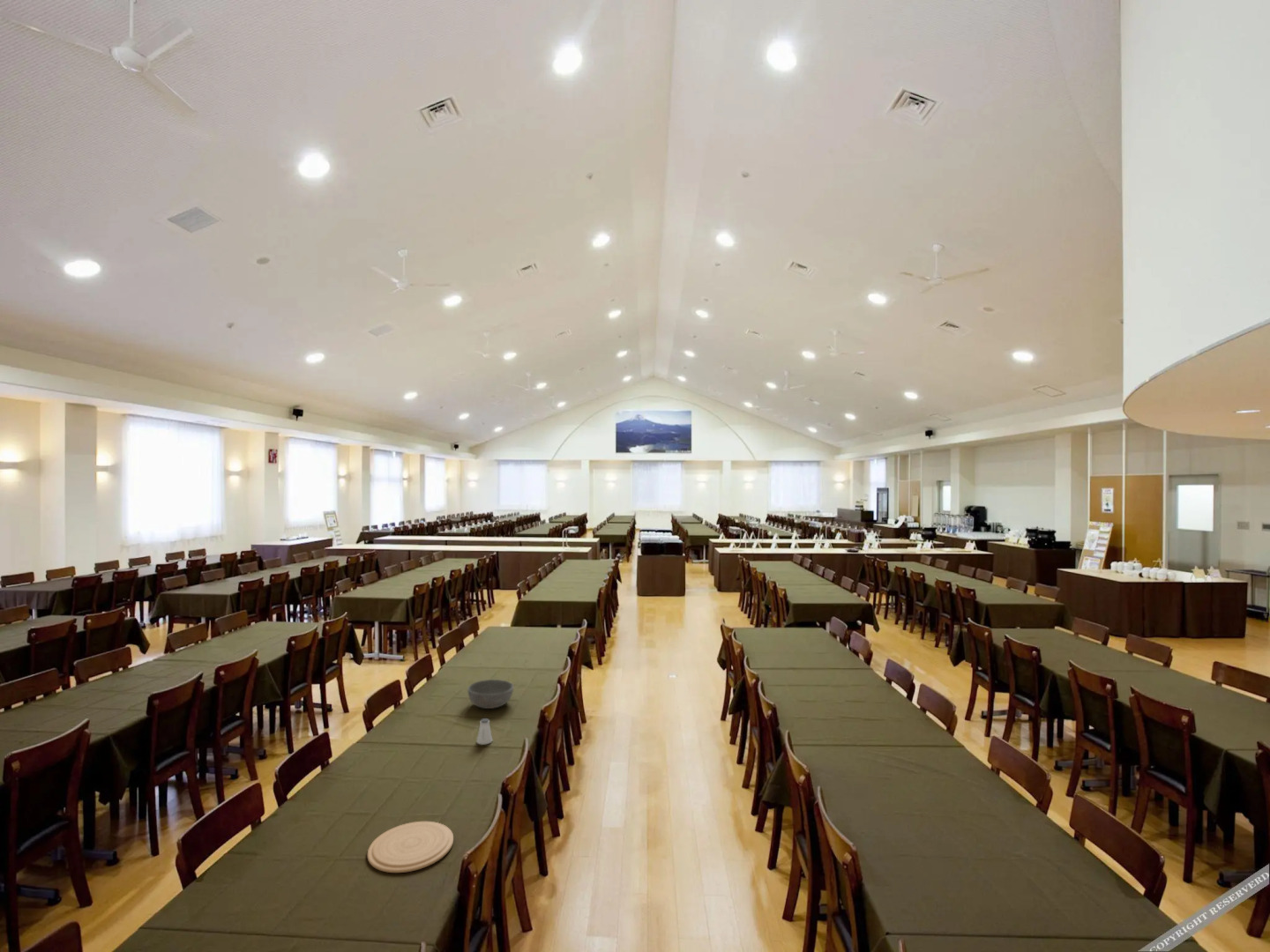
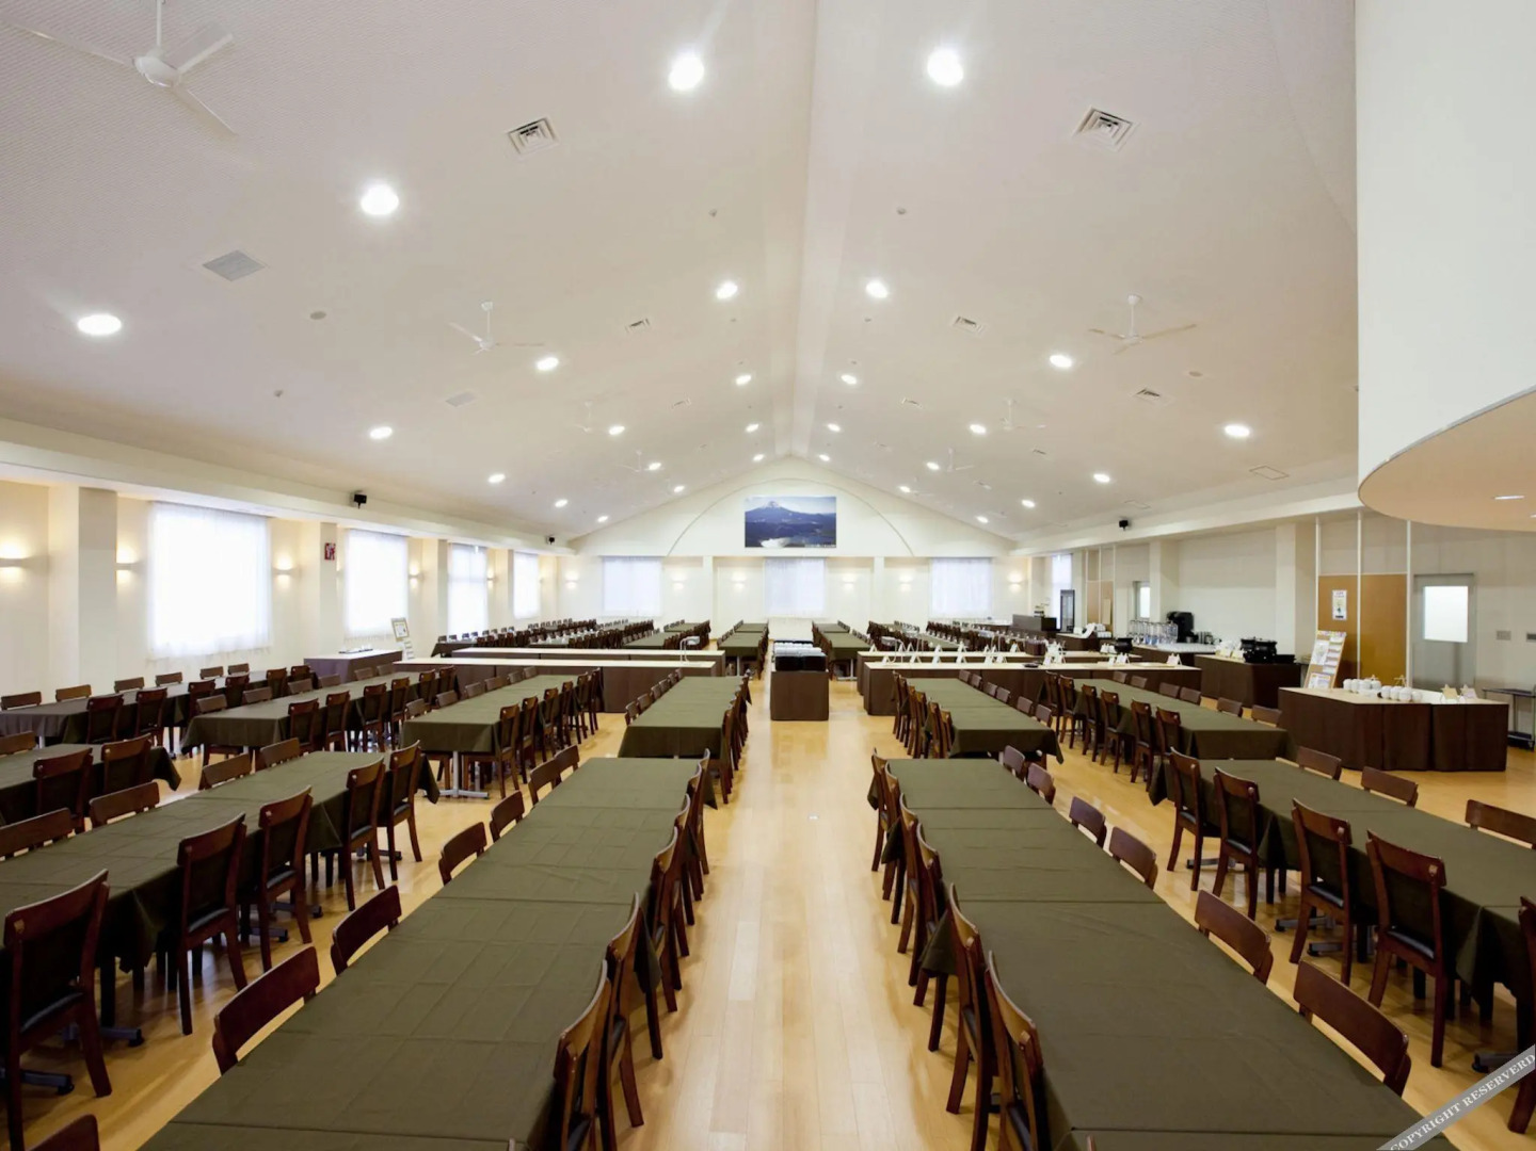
- plate (411, 844)
- saltshaker (484, 730)
- bowl (490, 695)
